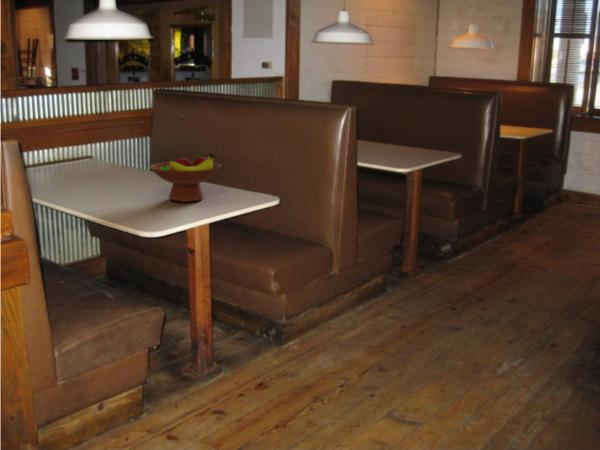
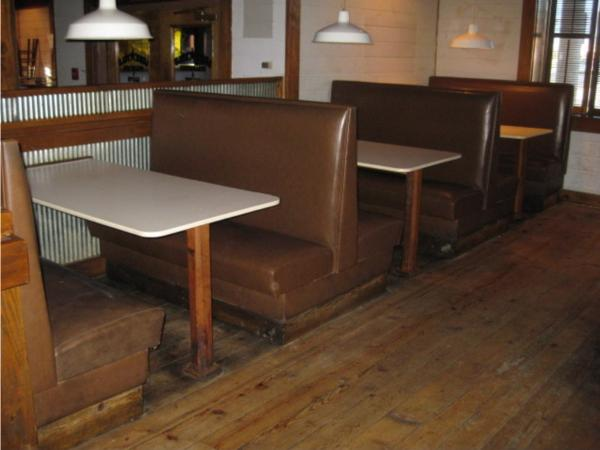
- fruit bowl (185, 176)
